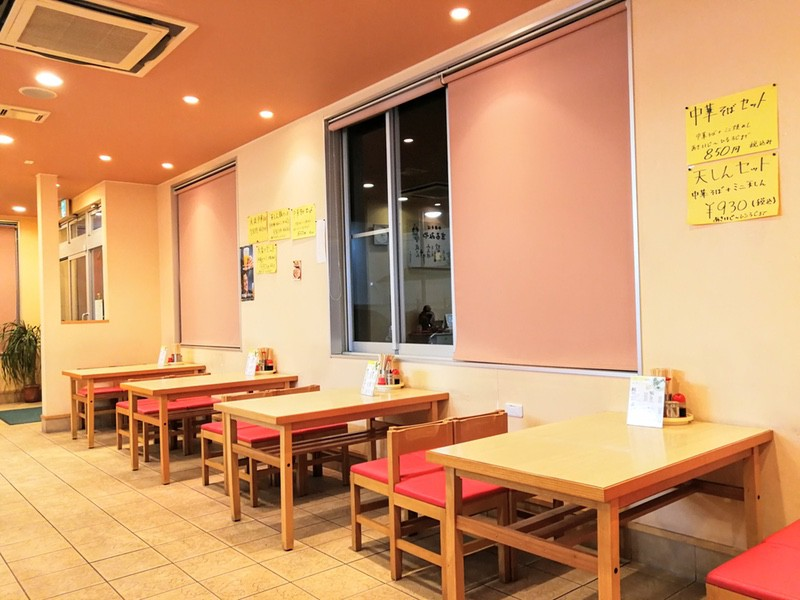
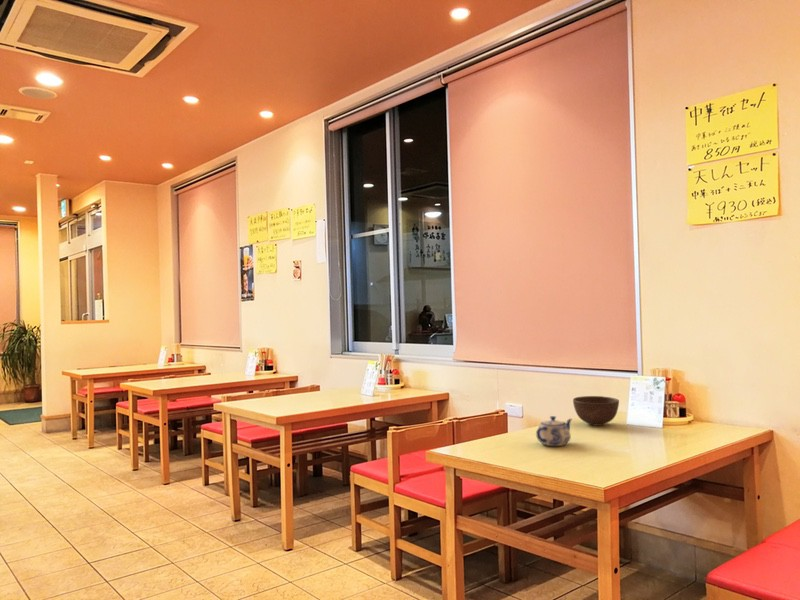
+ teapot (555, 429)
+ bowl (596, 412)
